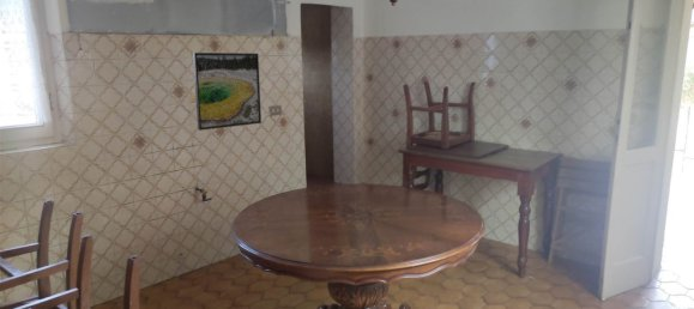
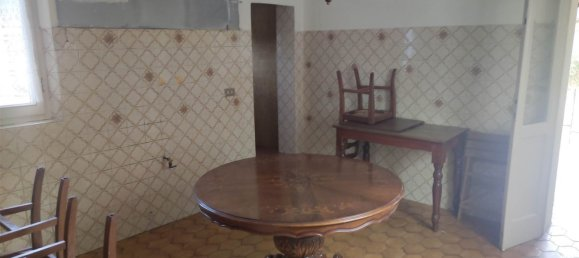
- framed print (229, 90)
